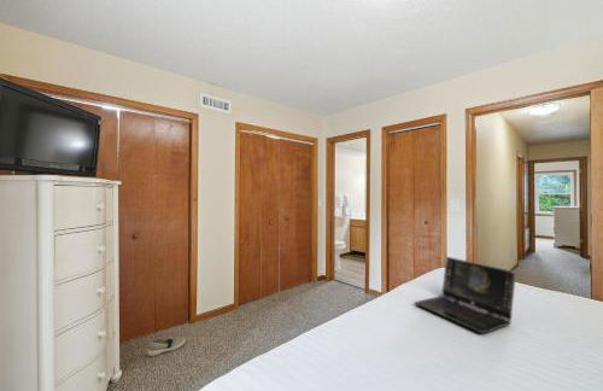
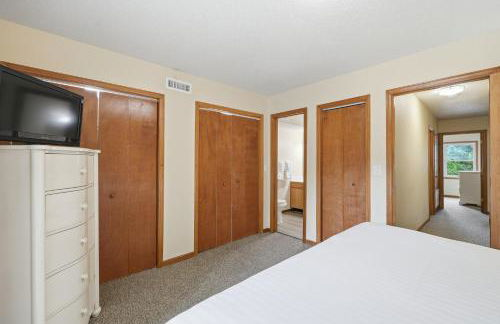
- shoe (166, 343)
- laptop (461, 290)
